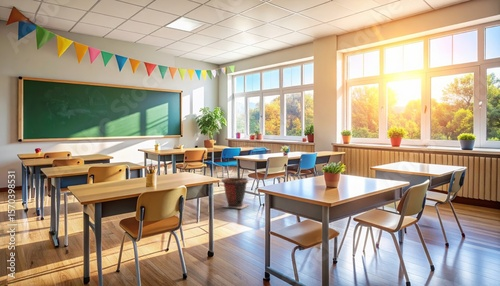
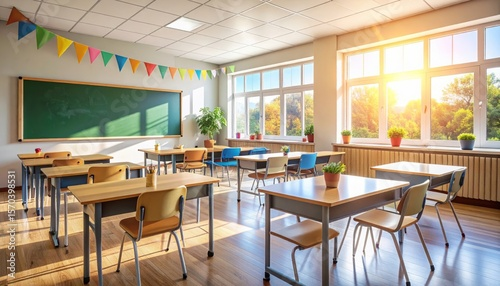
- waste bin (235, 191)
